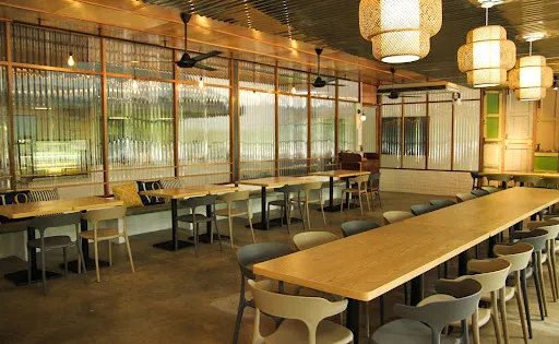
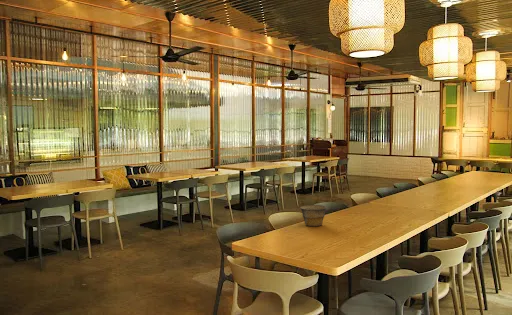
+ bowl (313, 215)
